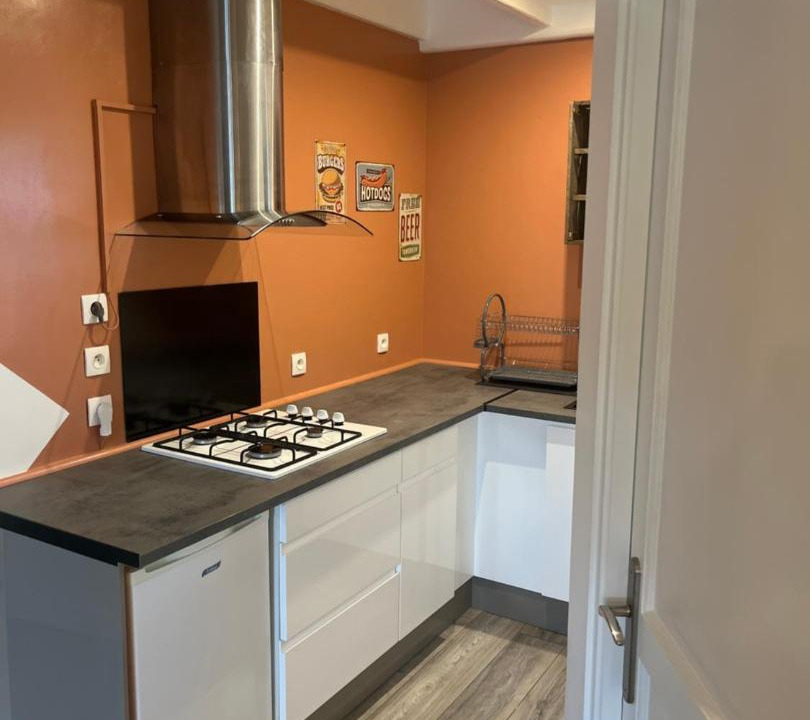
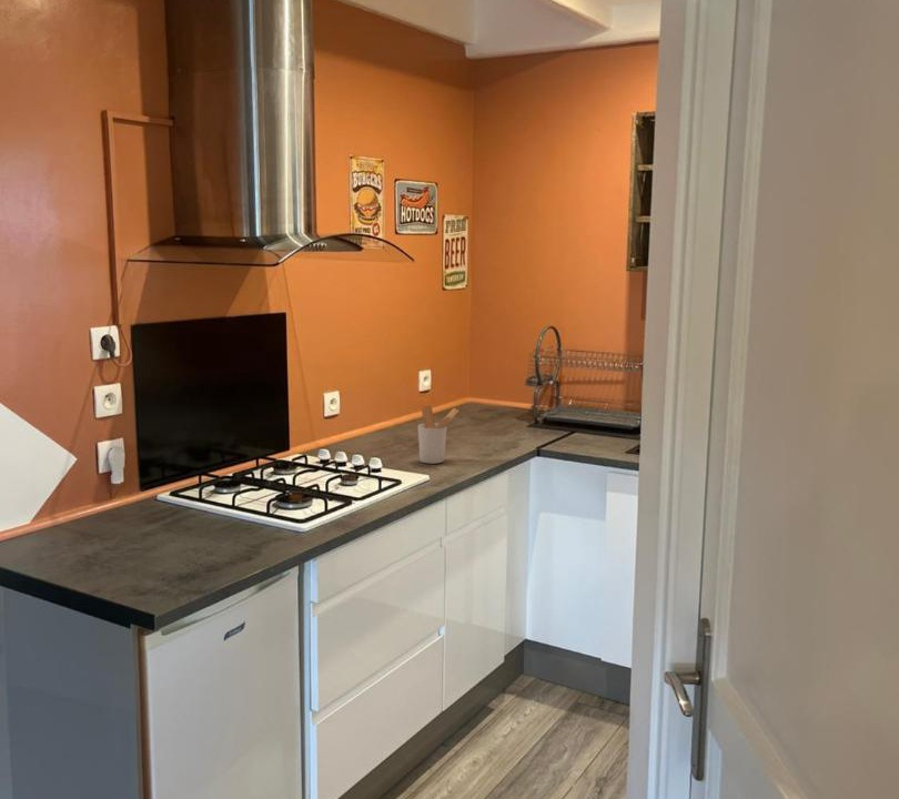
+ utensil holder (438, 434)
